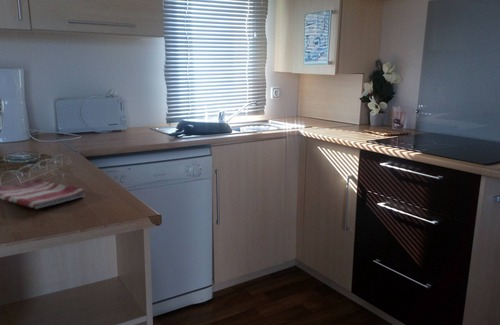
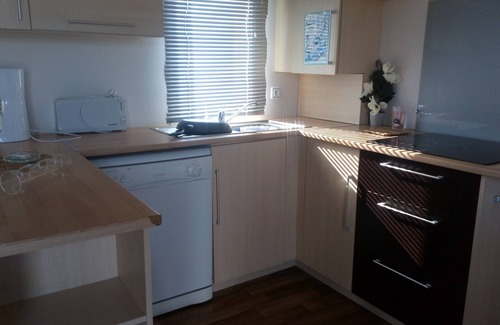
- dish towel (37, 192)
